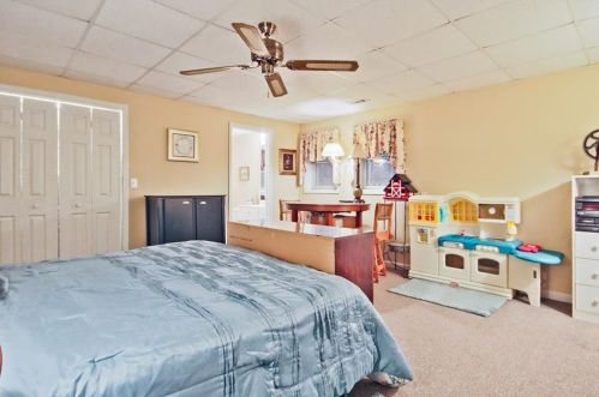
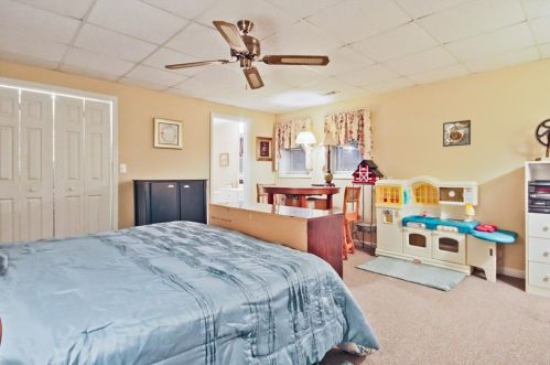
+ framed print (456, 133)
